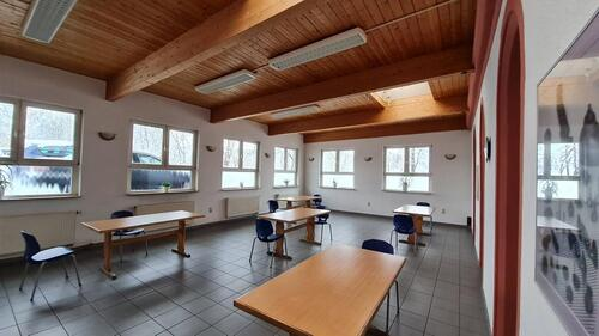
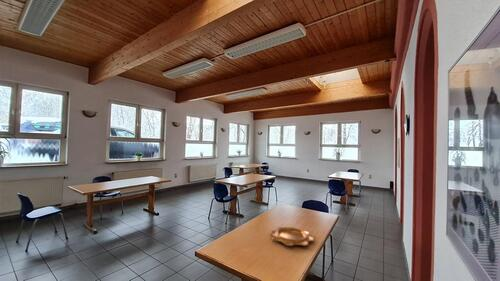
+ decorative bowl (291, 235)
